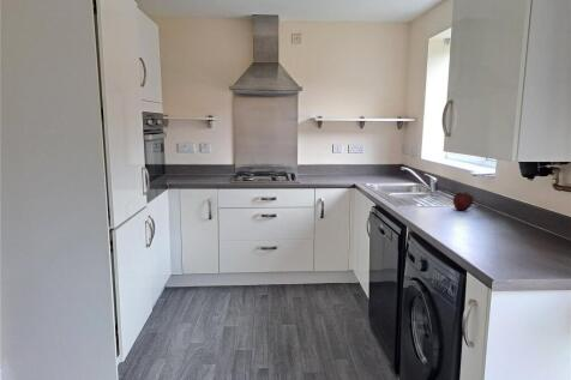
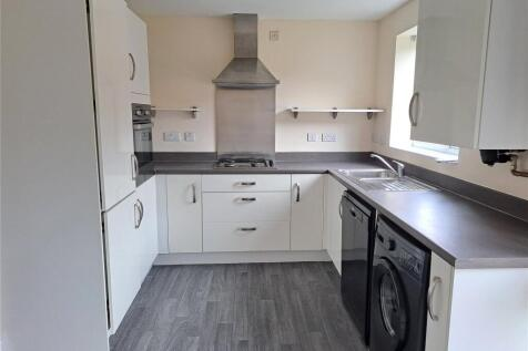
- fruit (463, 200)
